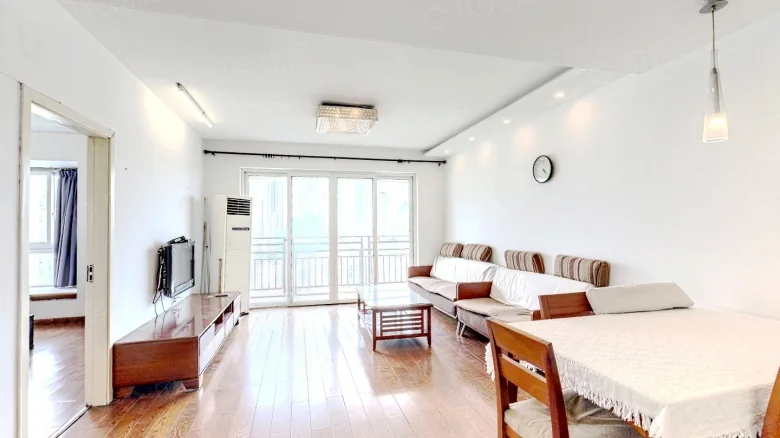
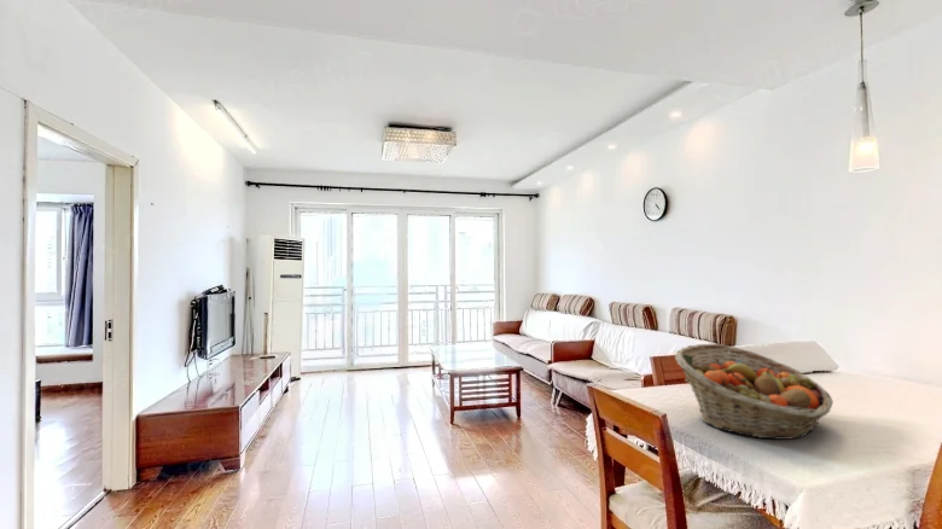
+ fruit basket (749, 385)
